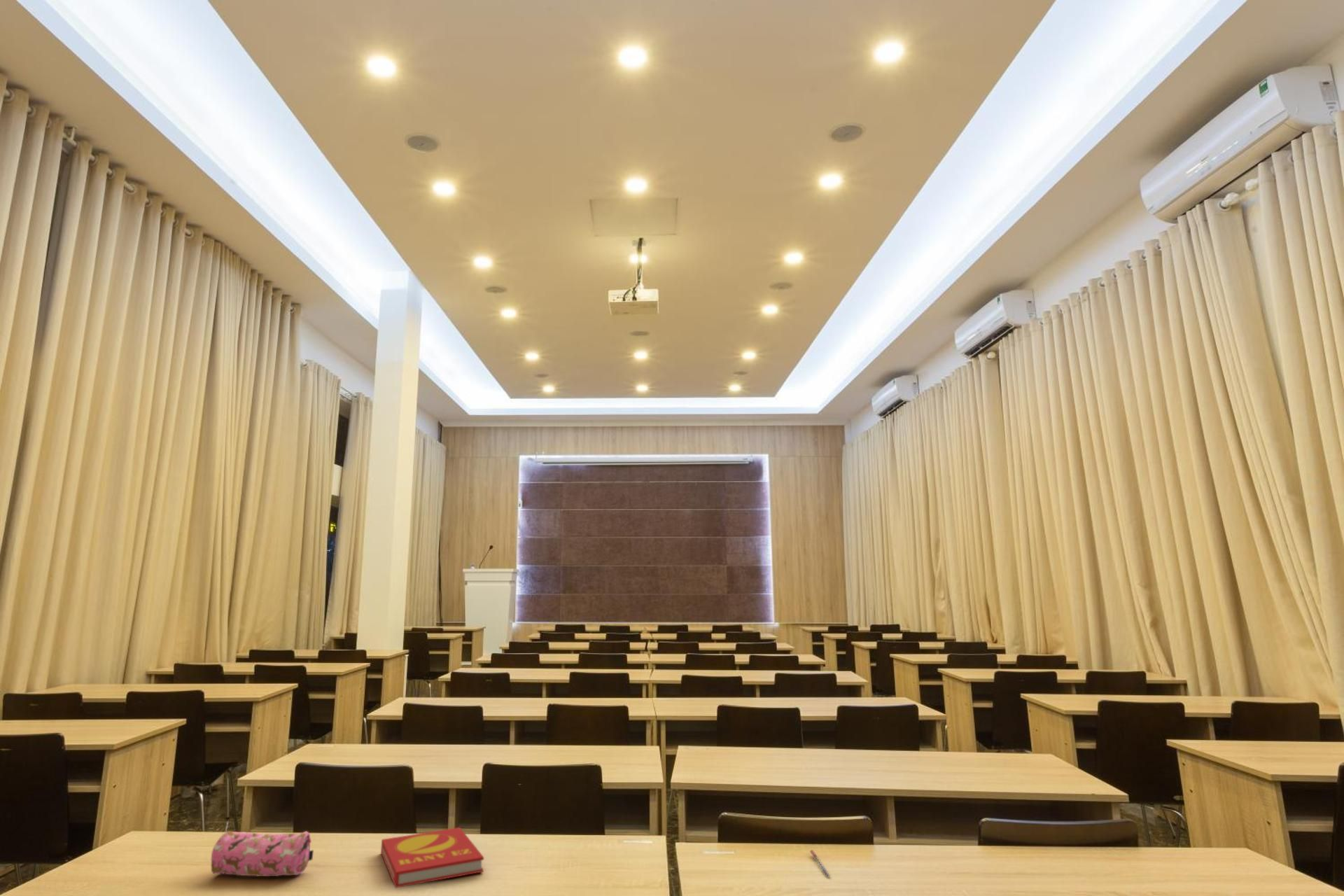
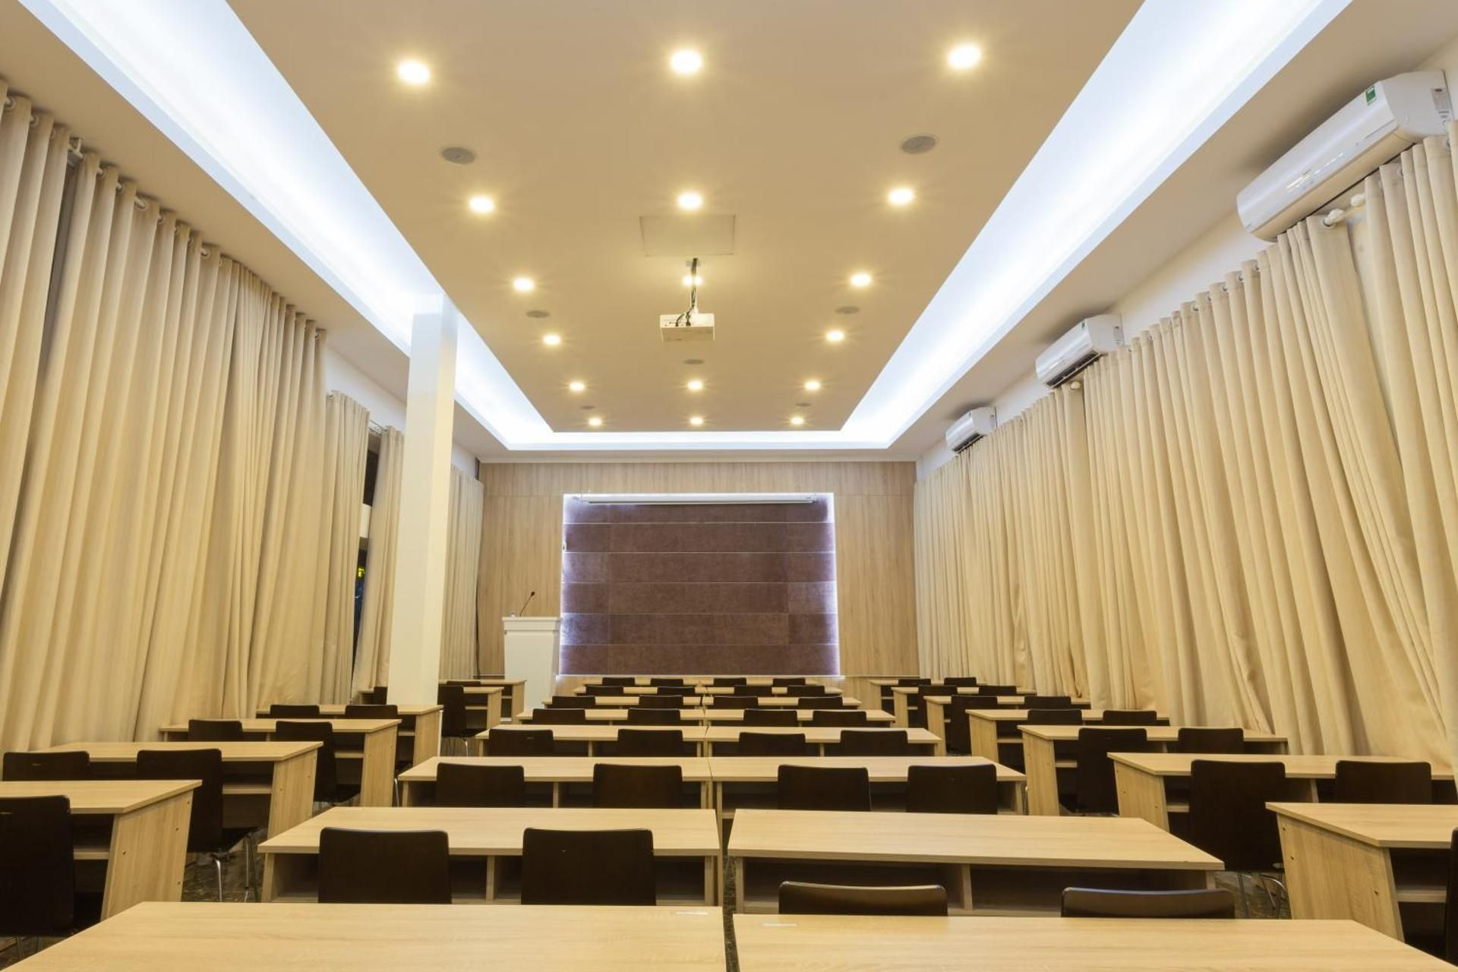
- pencil case (262, 853)
- pen (820, 862)
- book (430, 855)
